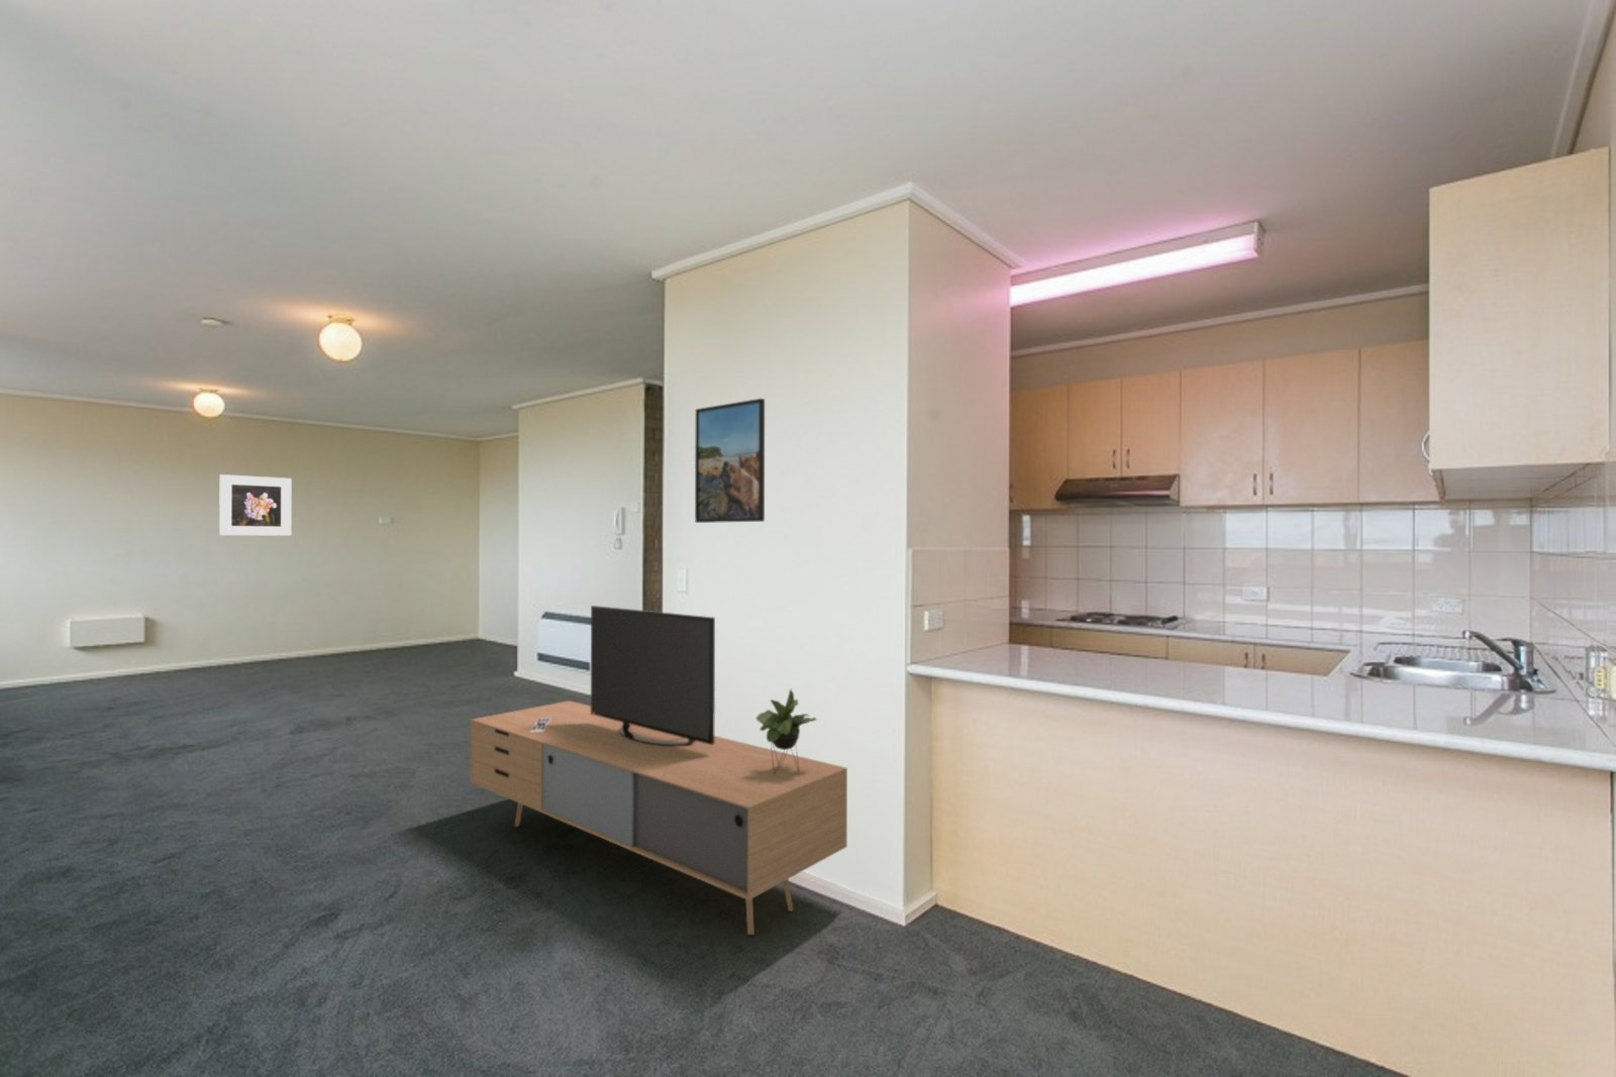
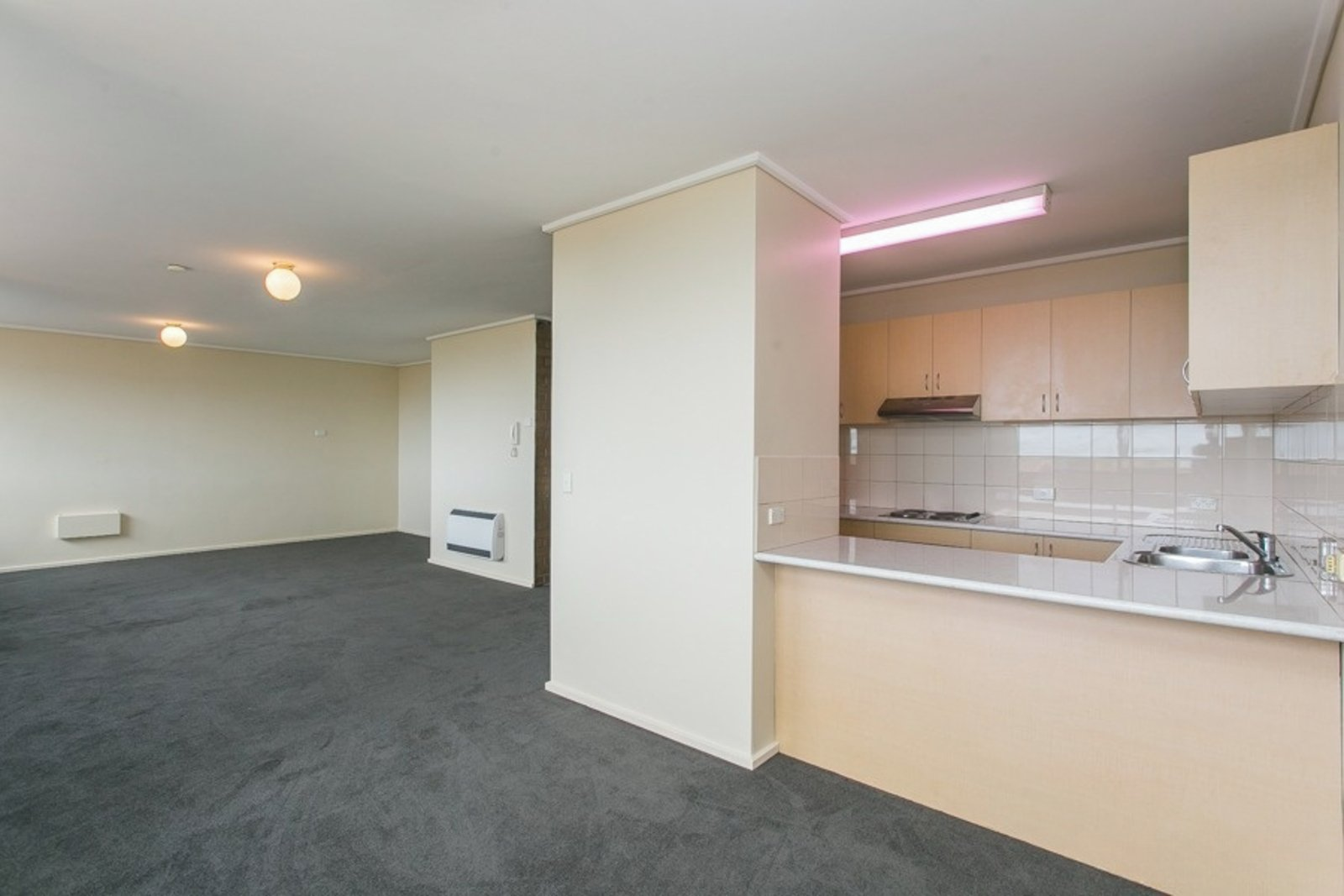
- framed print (729, 463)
- media console (640, 736)
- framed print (256, 506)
